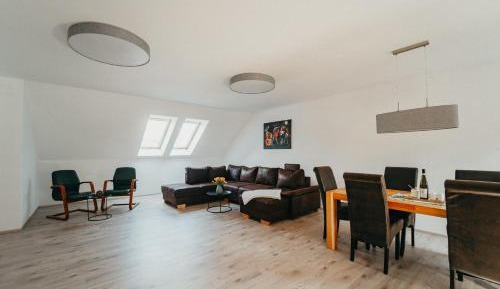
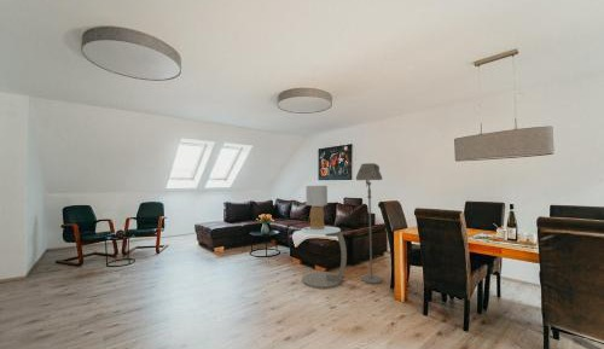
+ side table (324, 272)
+ floor lamp (370, 221)
+ lamp (314, 207)
